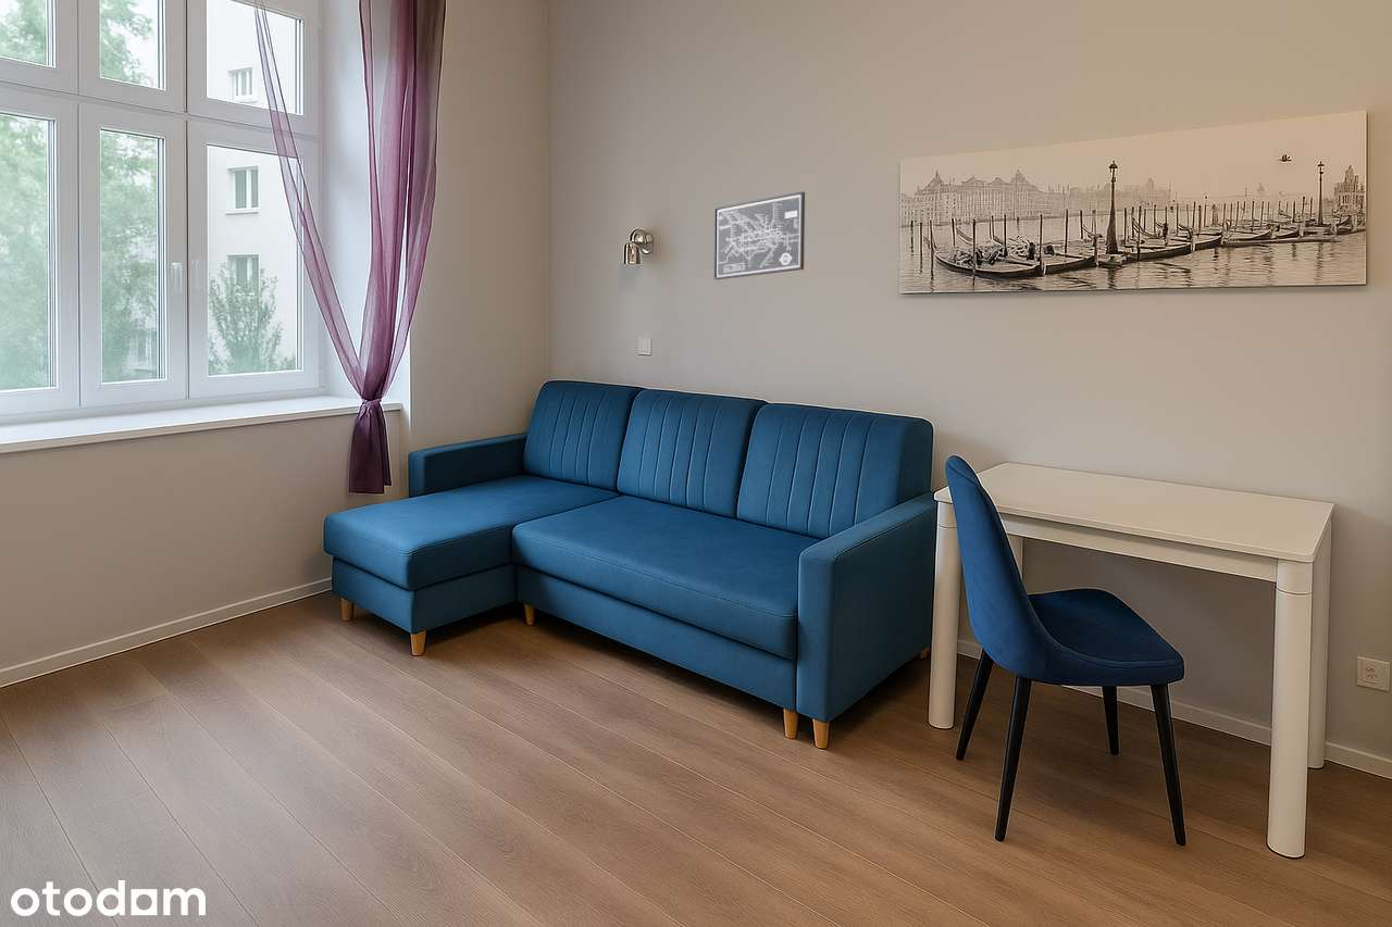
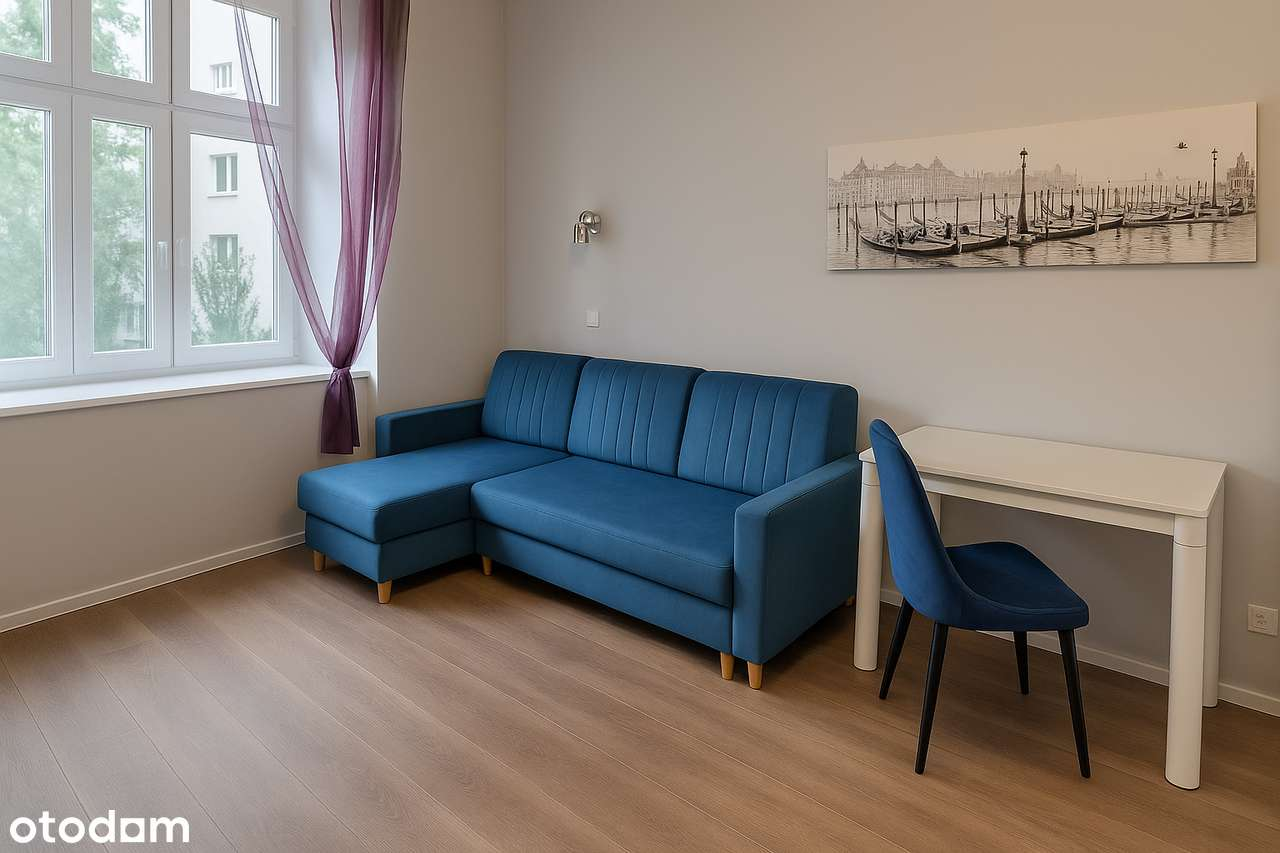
- wall art (757, 237)
